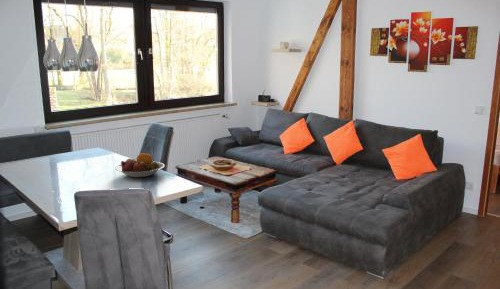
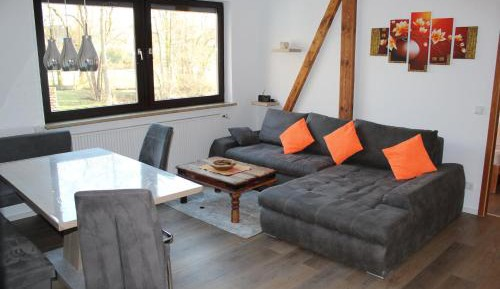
- fruit bowl (140, 164)
